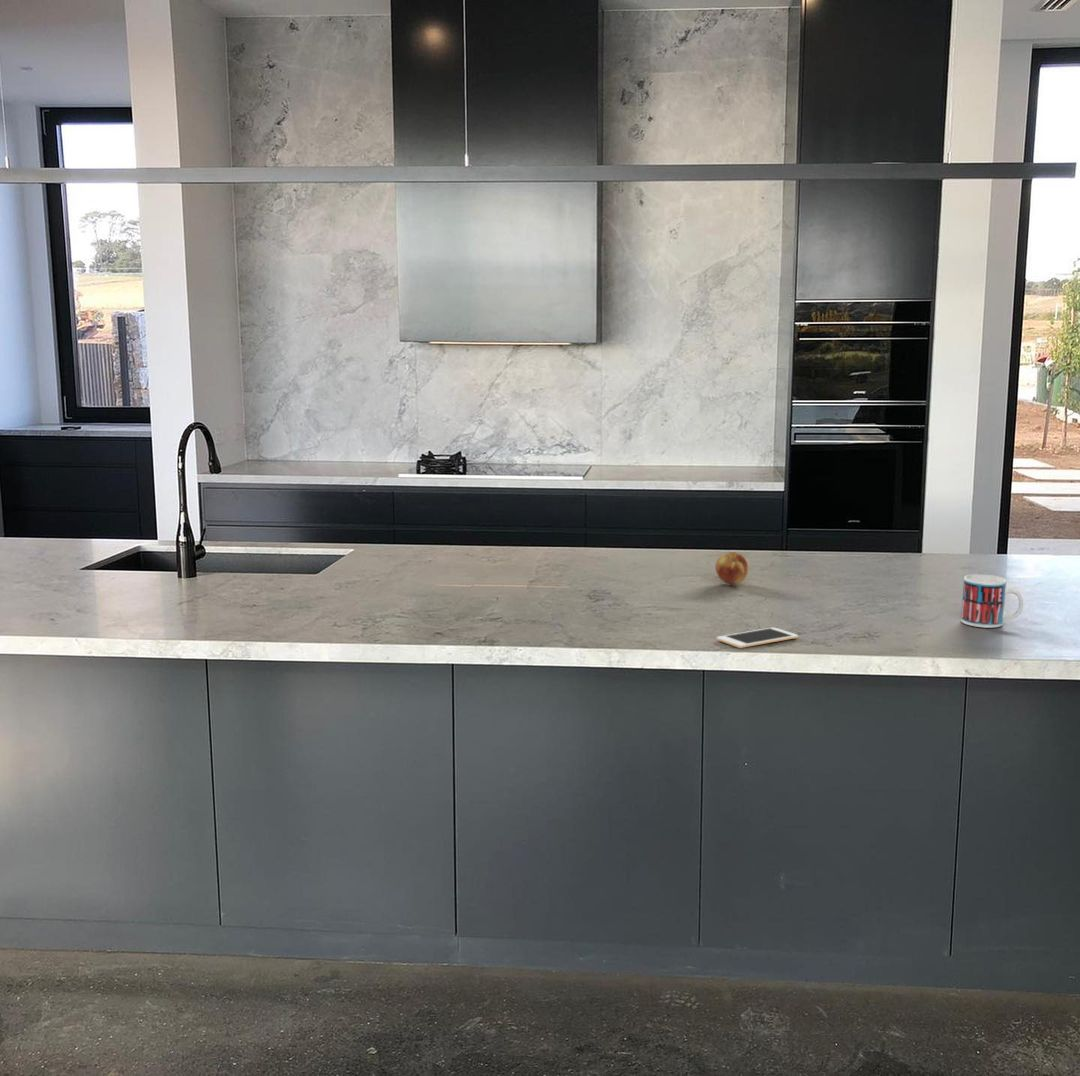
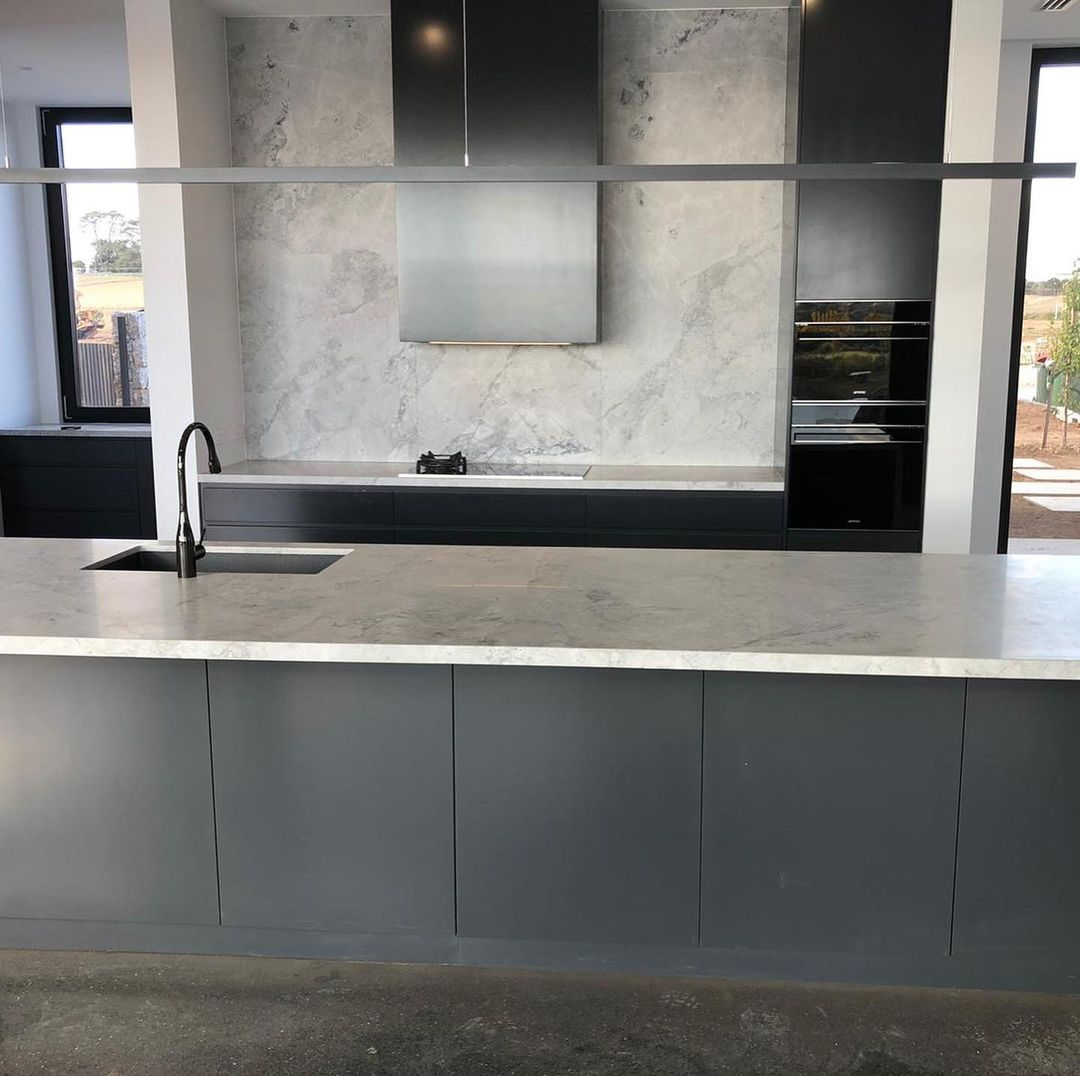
- fruit (731, 568)
- mug (991, 600)
- cell phone (757, 637)
